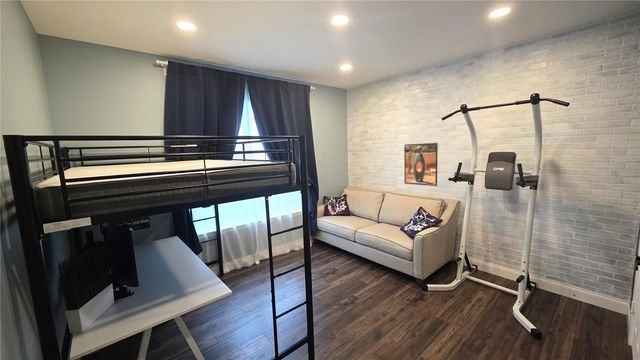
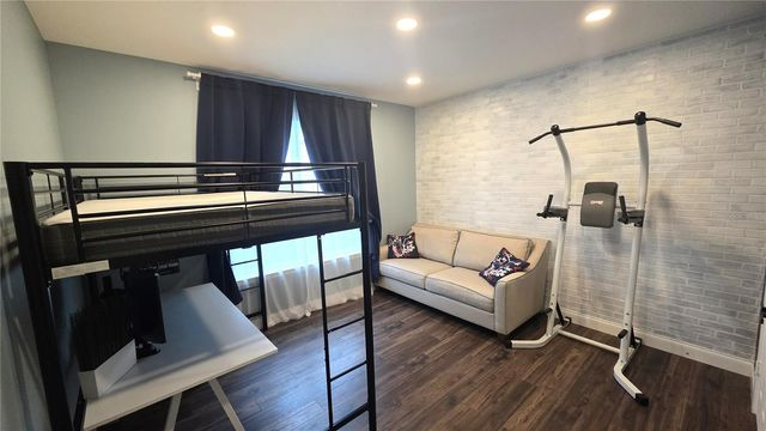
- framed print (420, 164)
